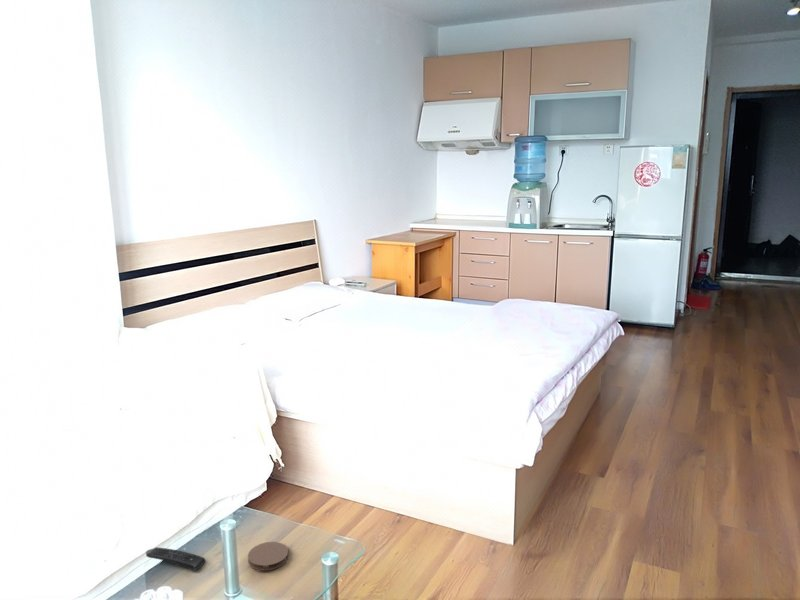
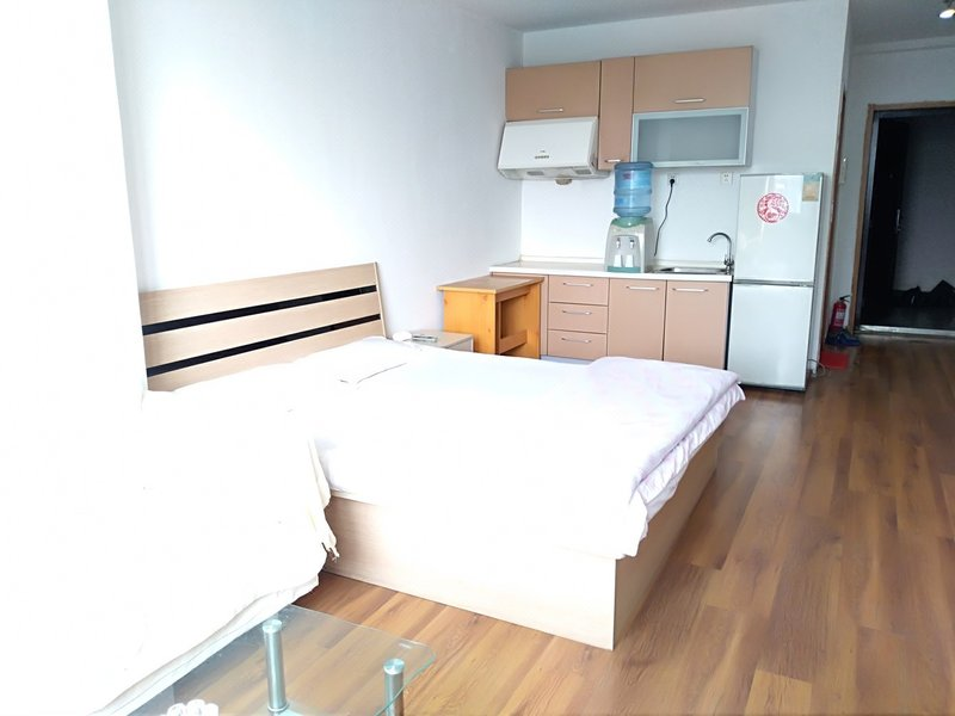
- remote control (173, 557)
- coaster (268, 555)
